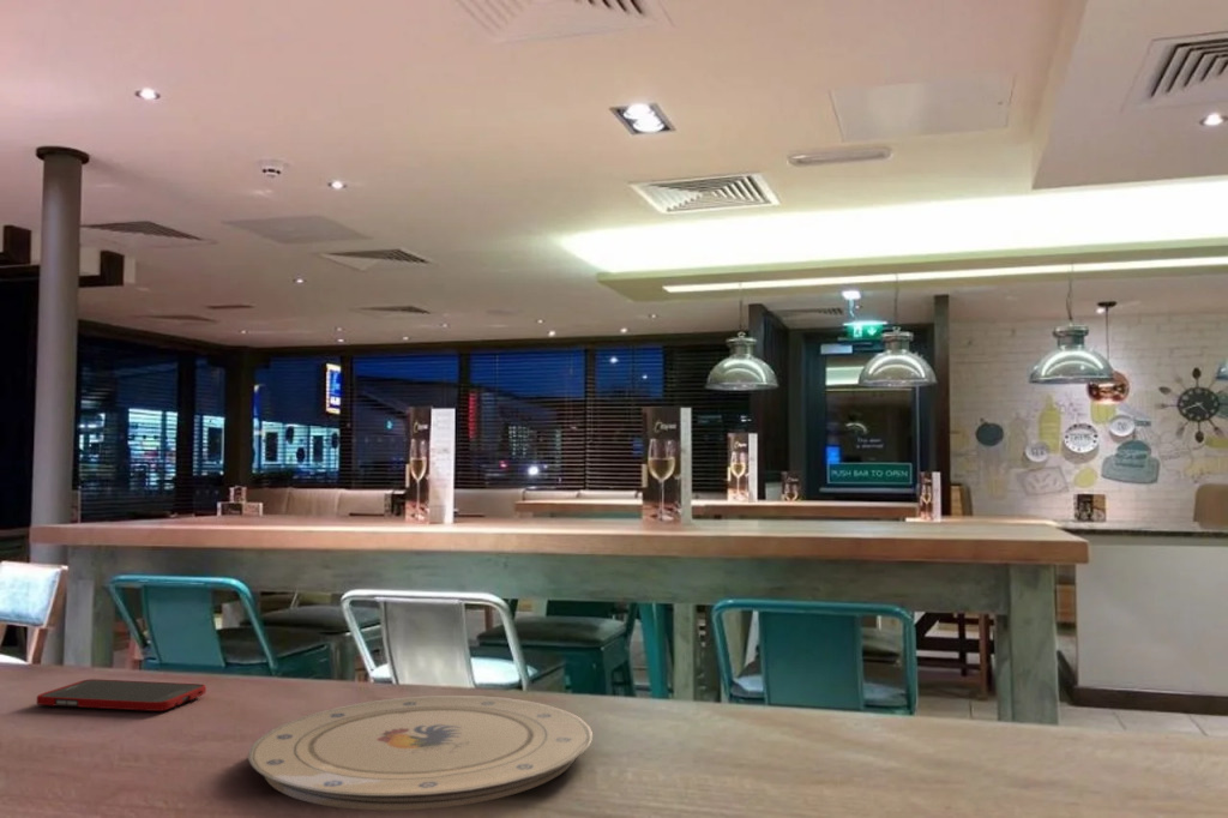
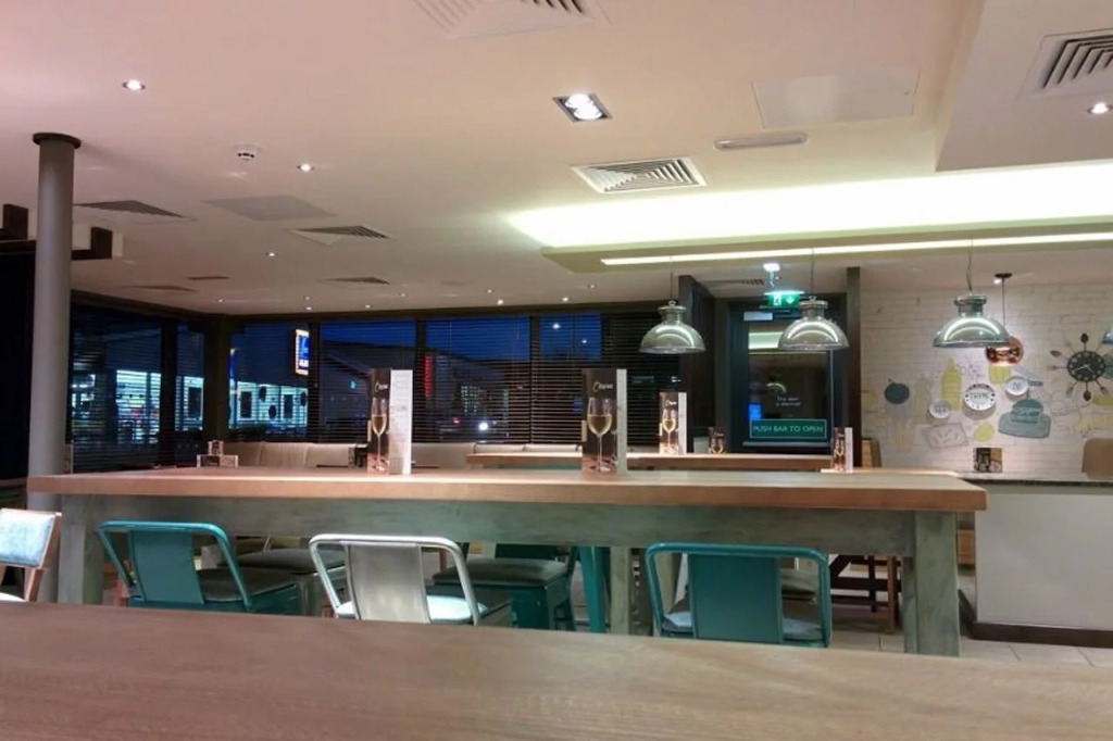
- plate (426, 745)
- cell phone (122, 694)
